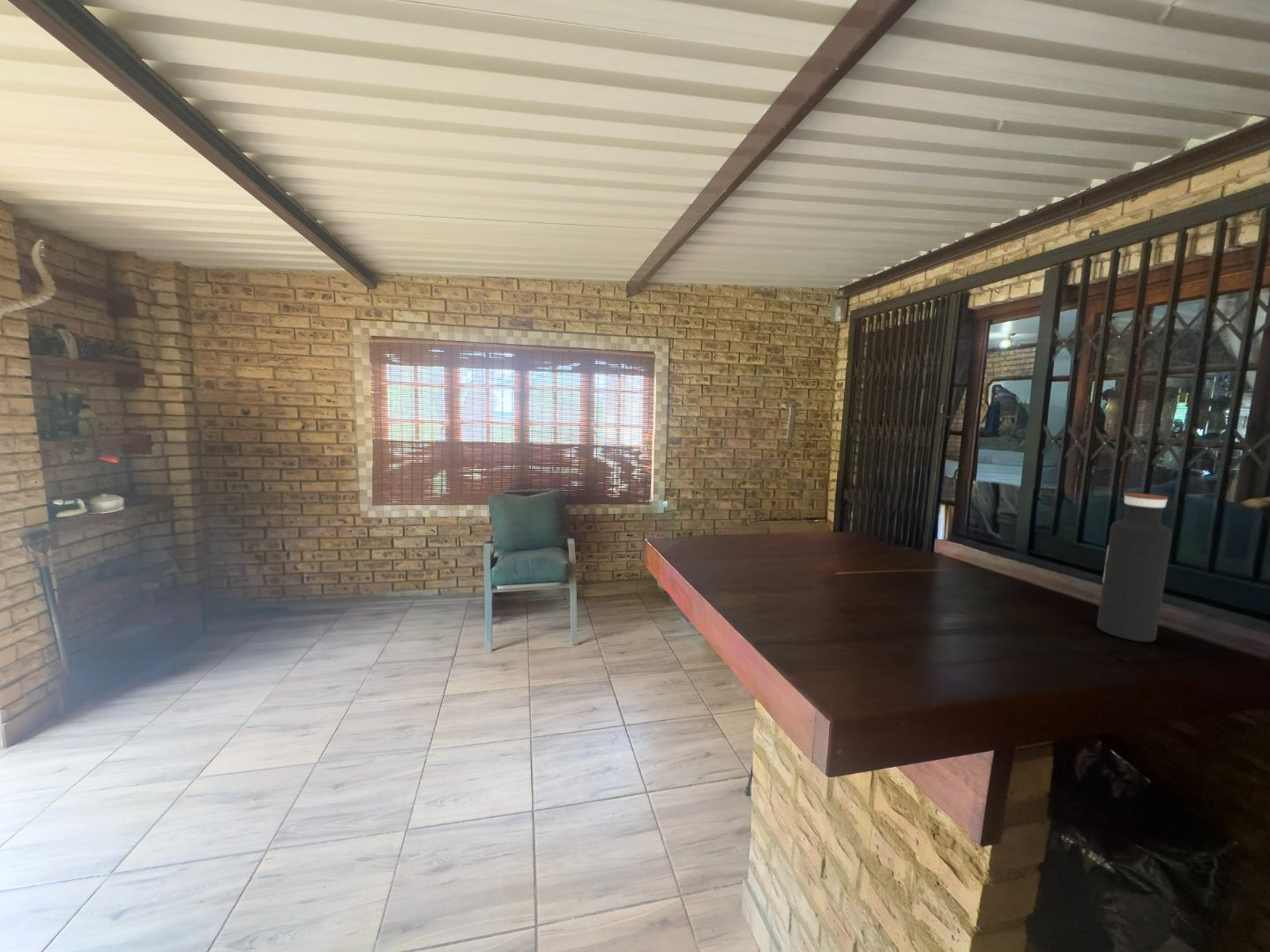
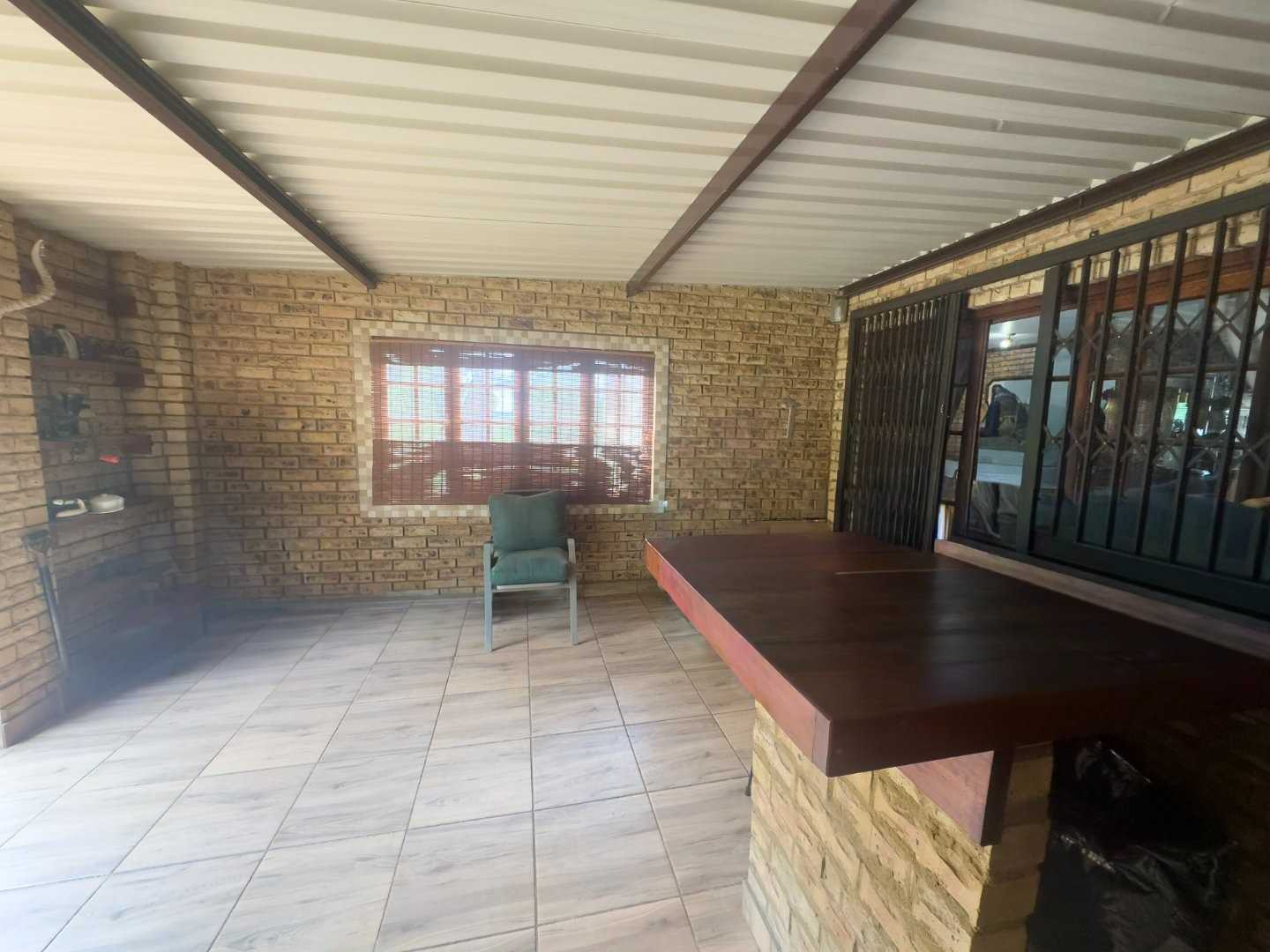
- water bottle (1135, 565)
